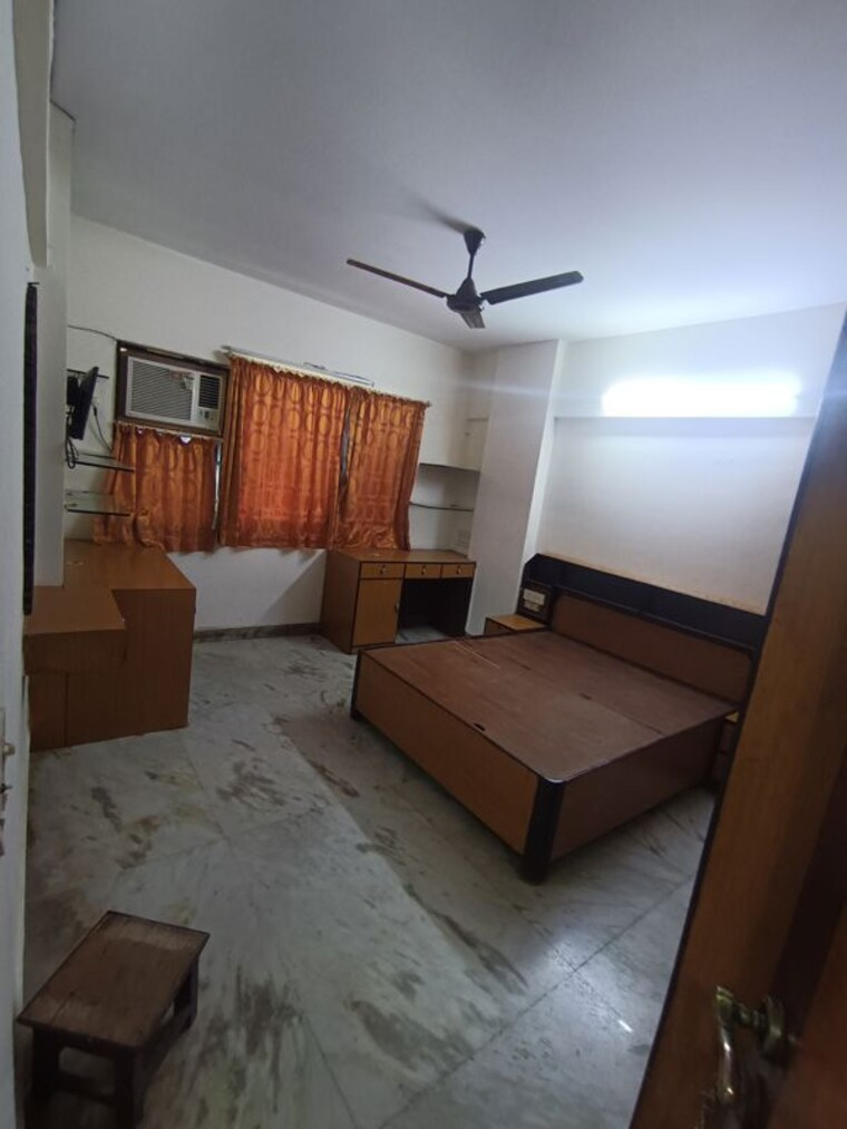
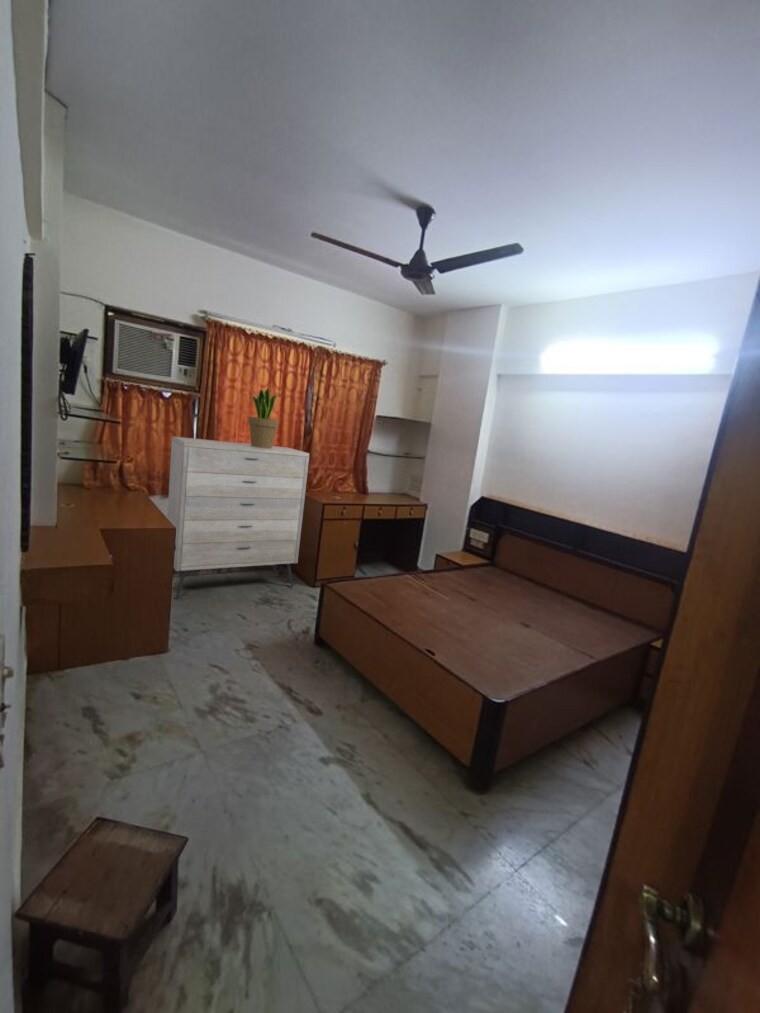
+ potted plant (262, 417)
+ dresser (237, 516)
